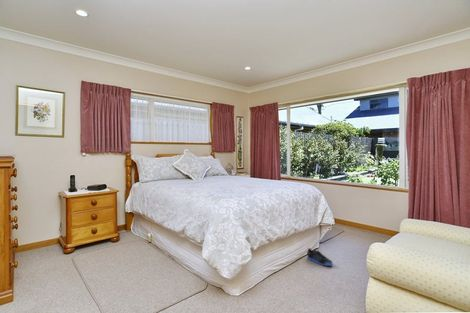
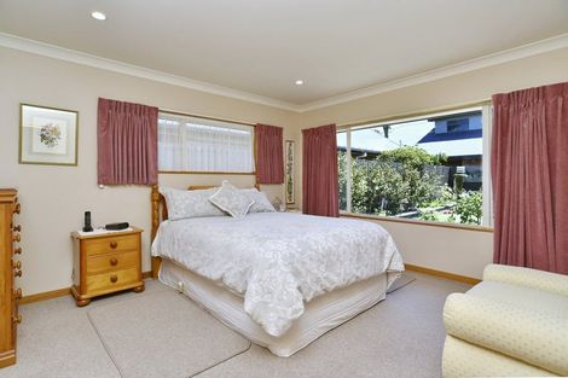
- sneaker (319, 256)
